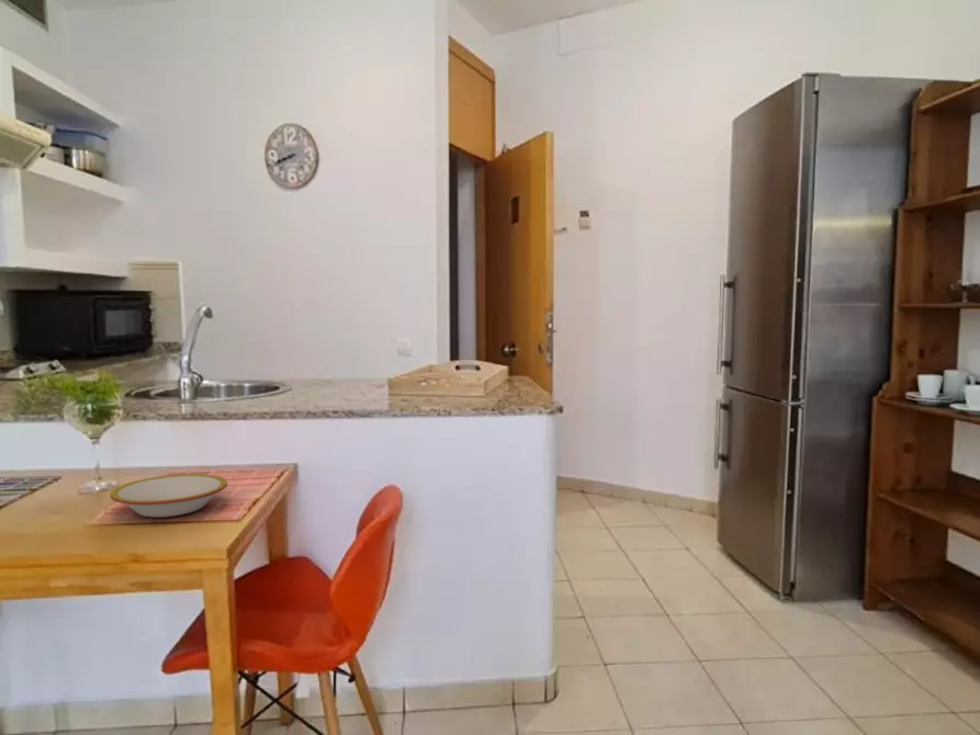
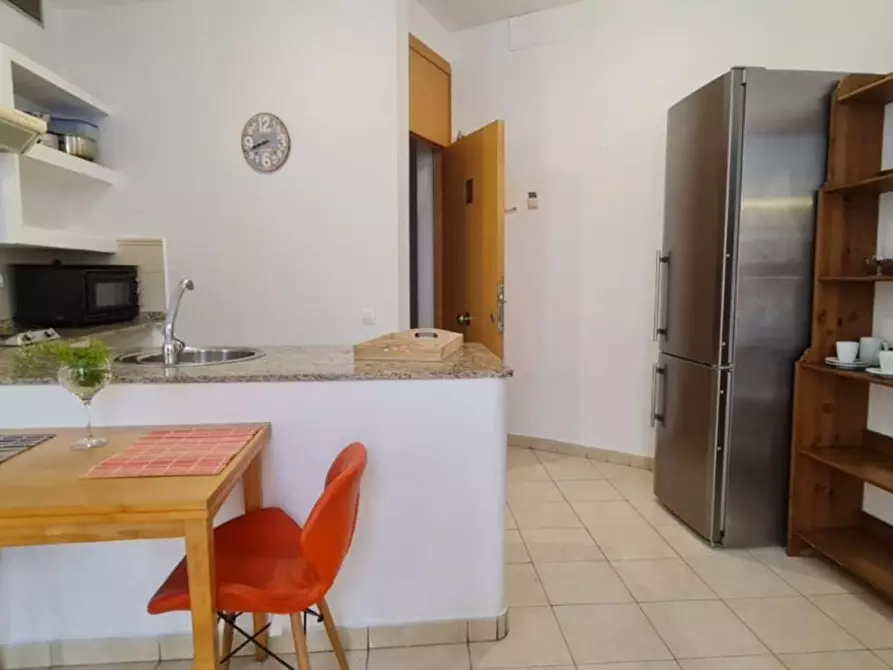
- bowl (171, 497)
